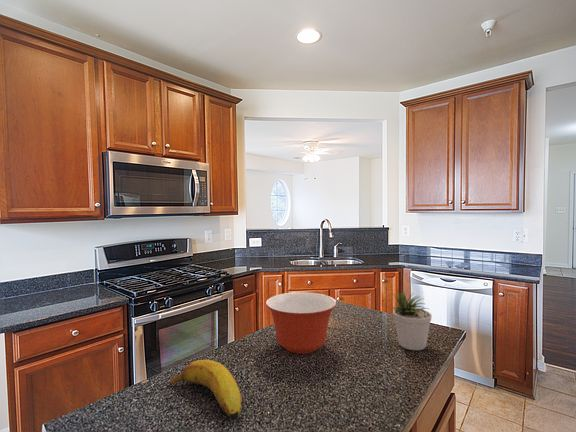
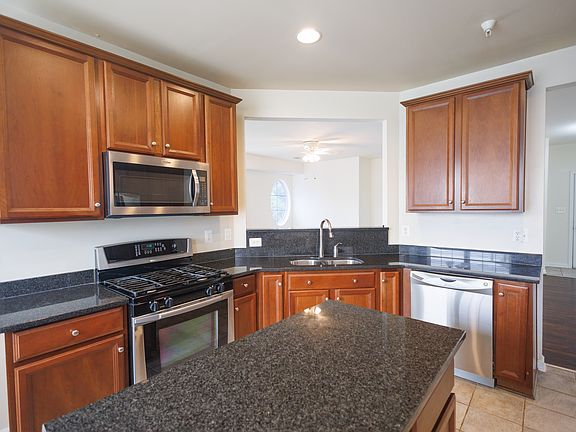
- fruit (202, 384)
- mixing bowl (301, 323)
- potted plant (410, 316)
